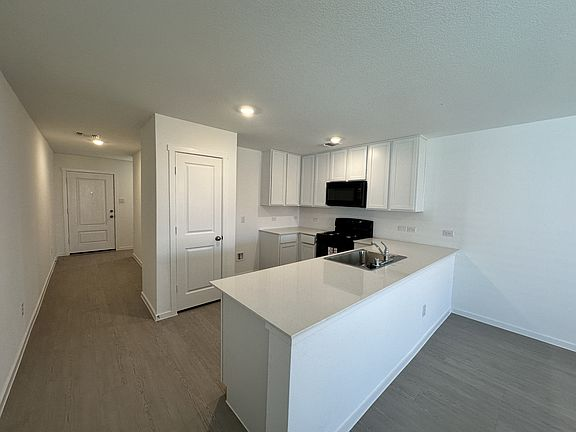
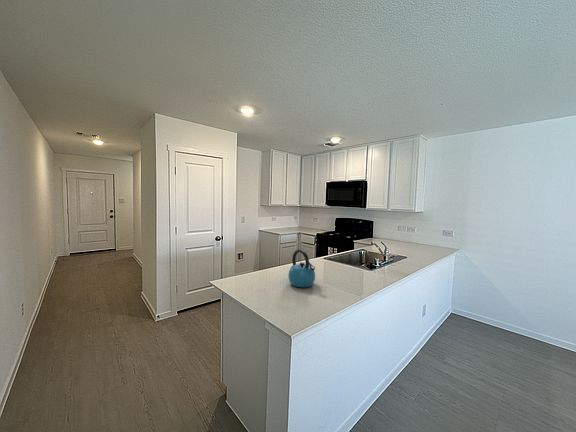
+ kettle (303, 267)
